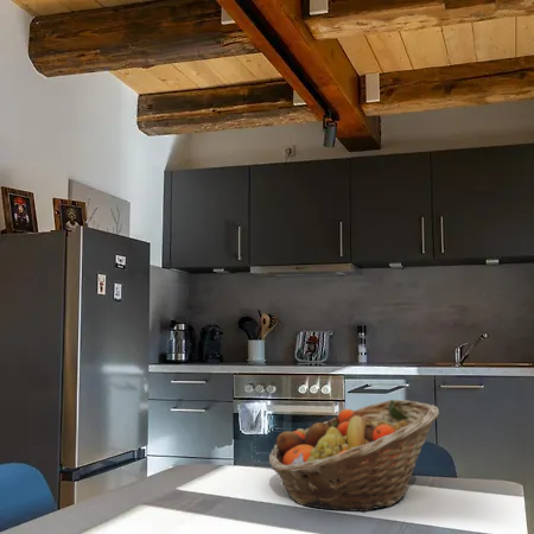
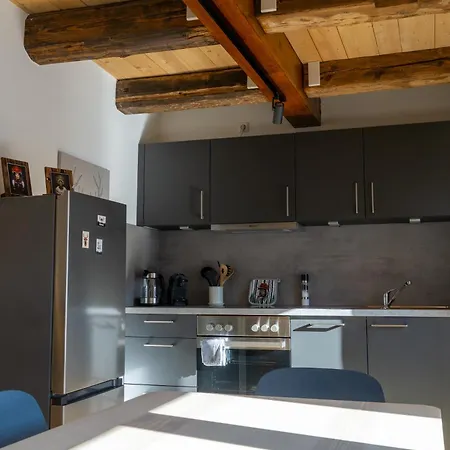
- fruit basket (351, 449)
